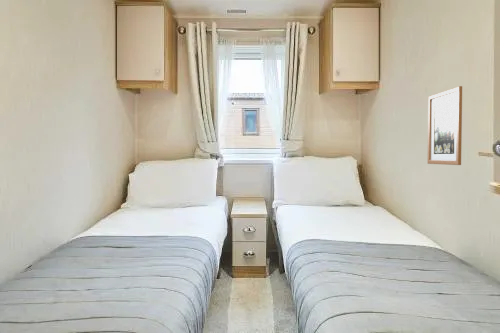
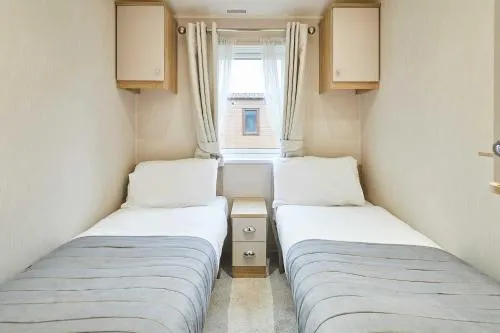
- wall art (443, 128)
